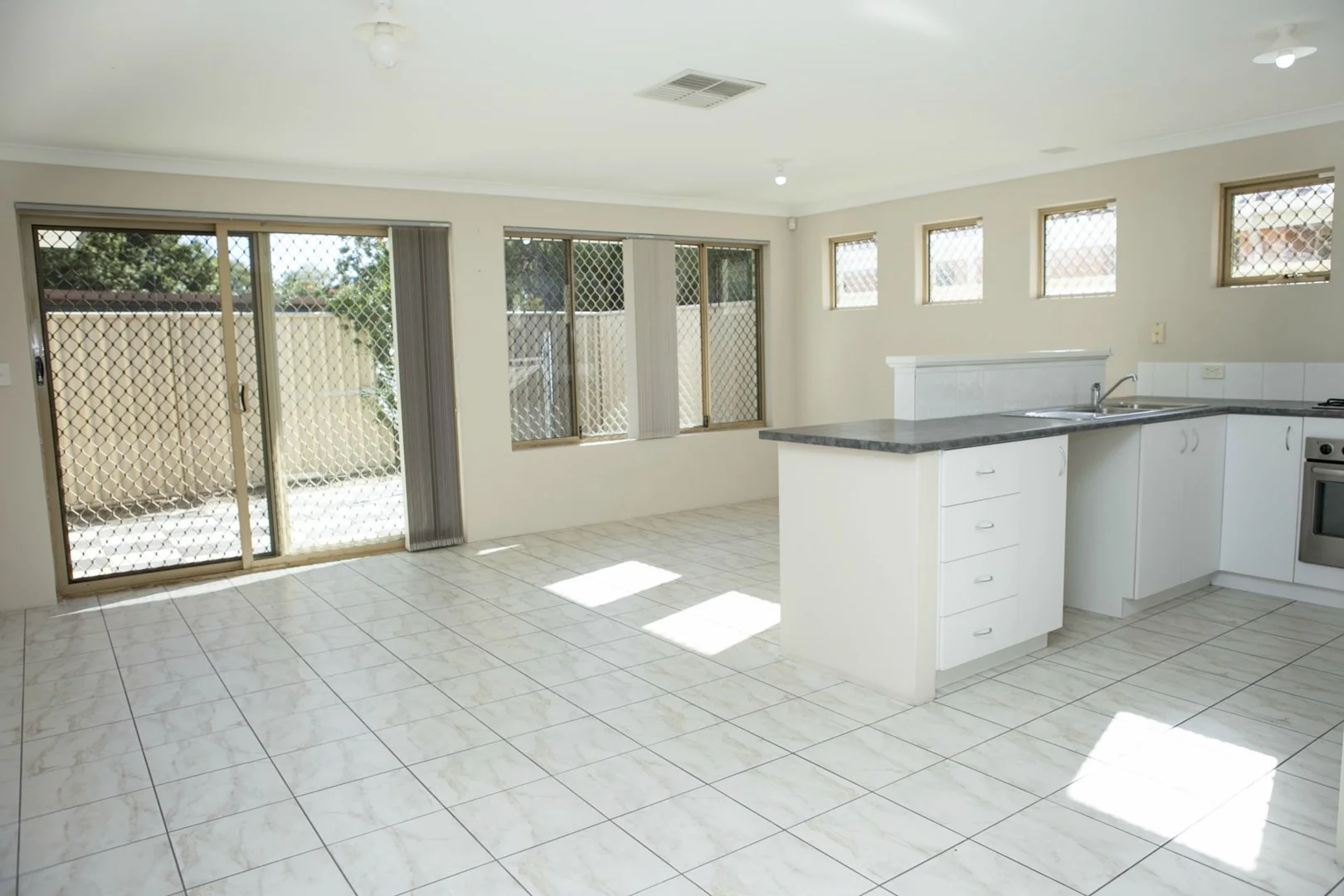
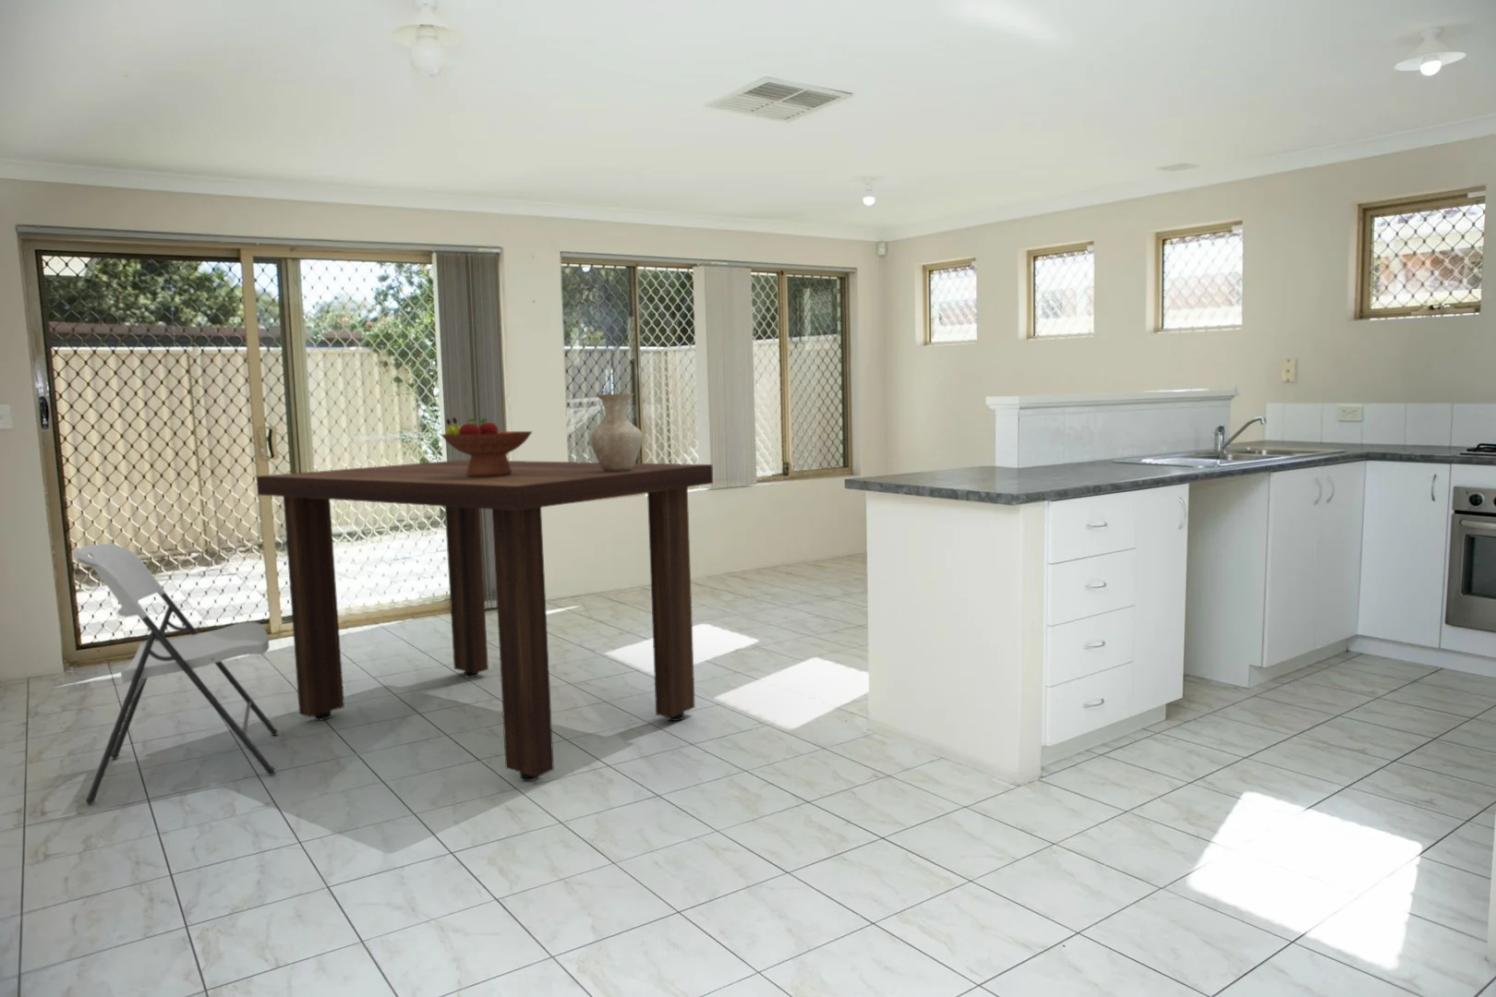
+ vase (616, 431)
+ fruit bowl (488, 445)
+ dining table (484, 596)
+ chair (180, 655)
